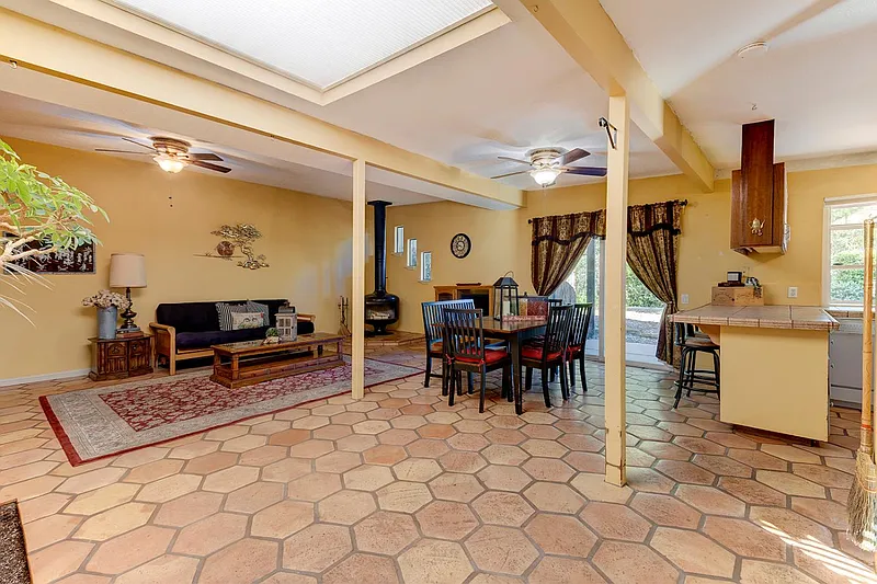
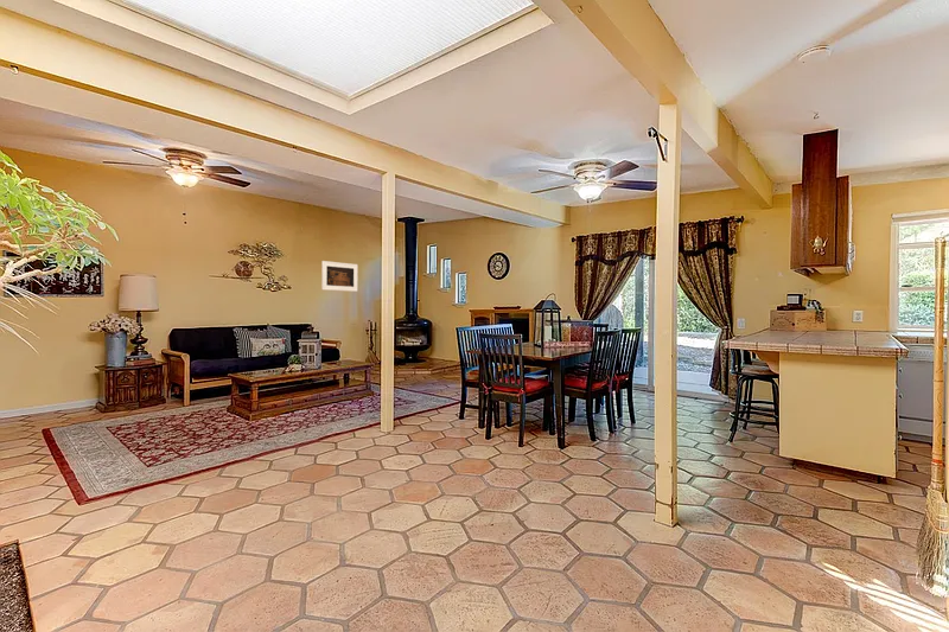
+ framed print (339, 276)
